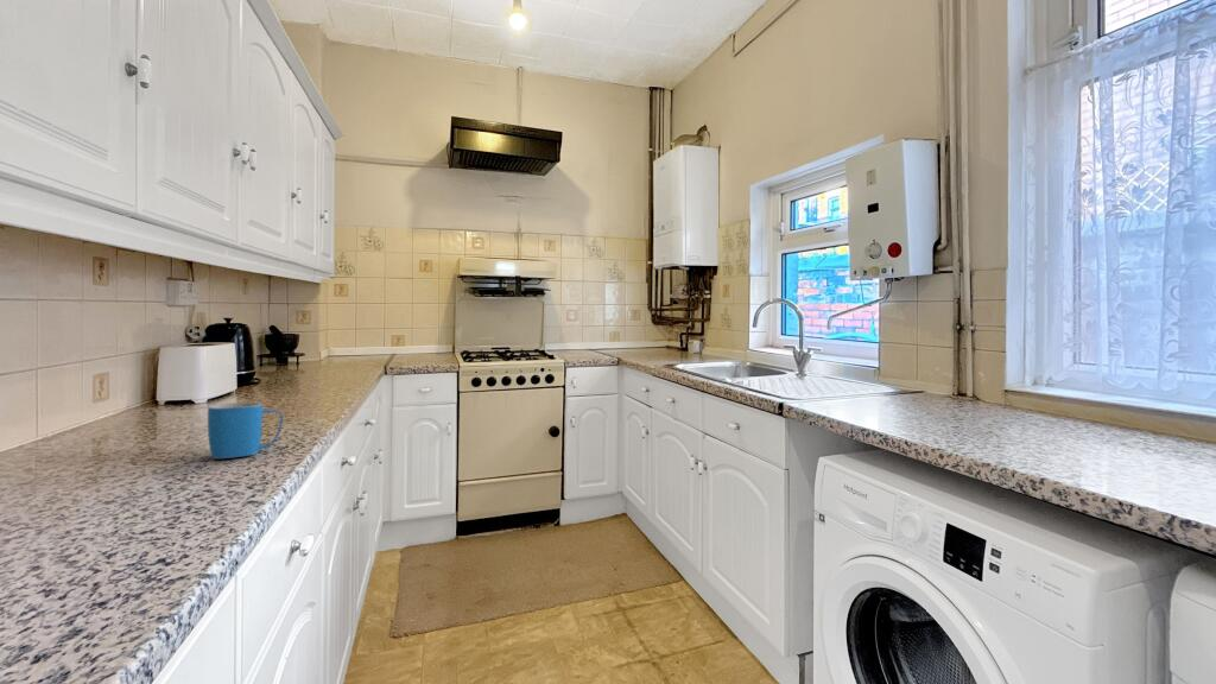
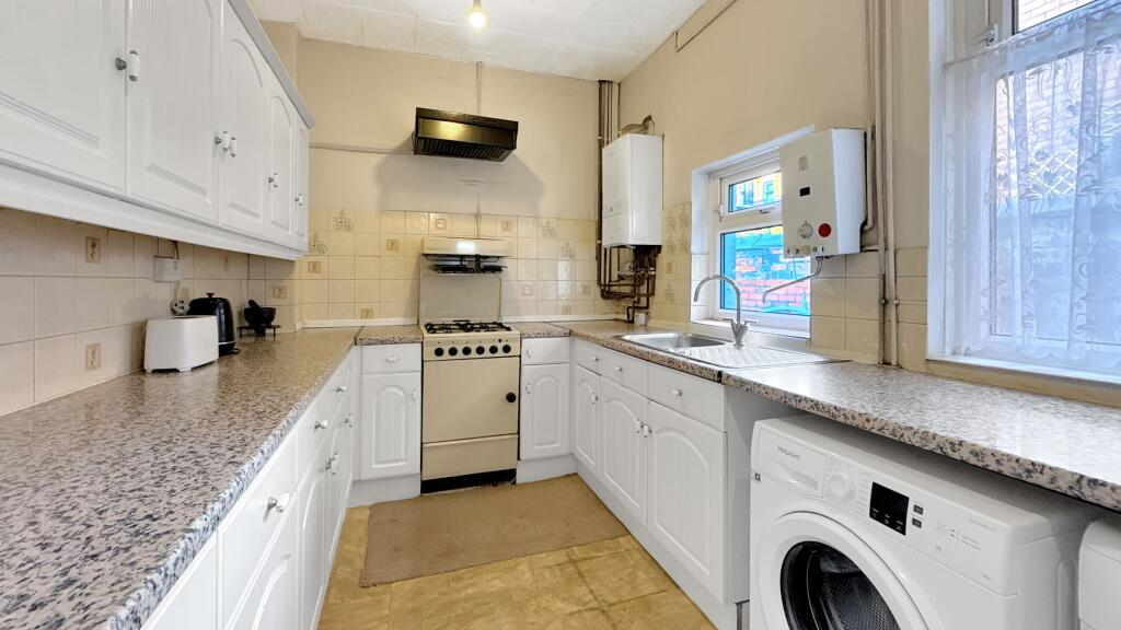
- mug (246, 428)
